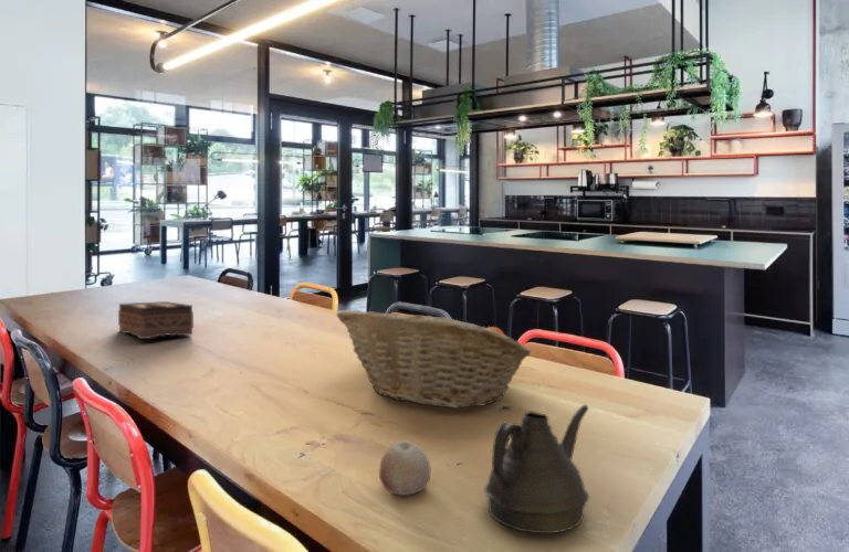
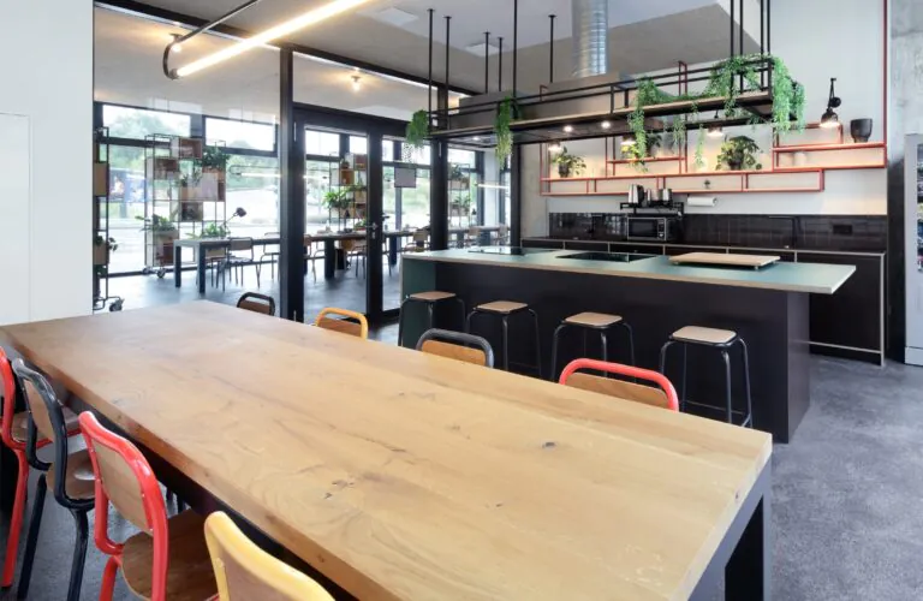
- fruit basket (430, 350)
- teapot (547, 458)
- apple (405, 466)
- tissue box (155, 318)
